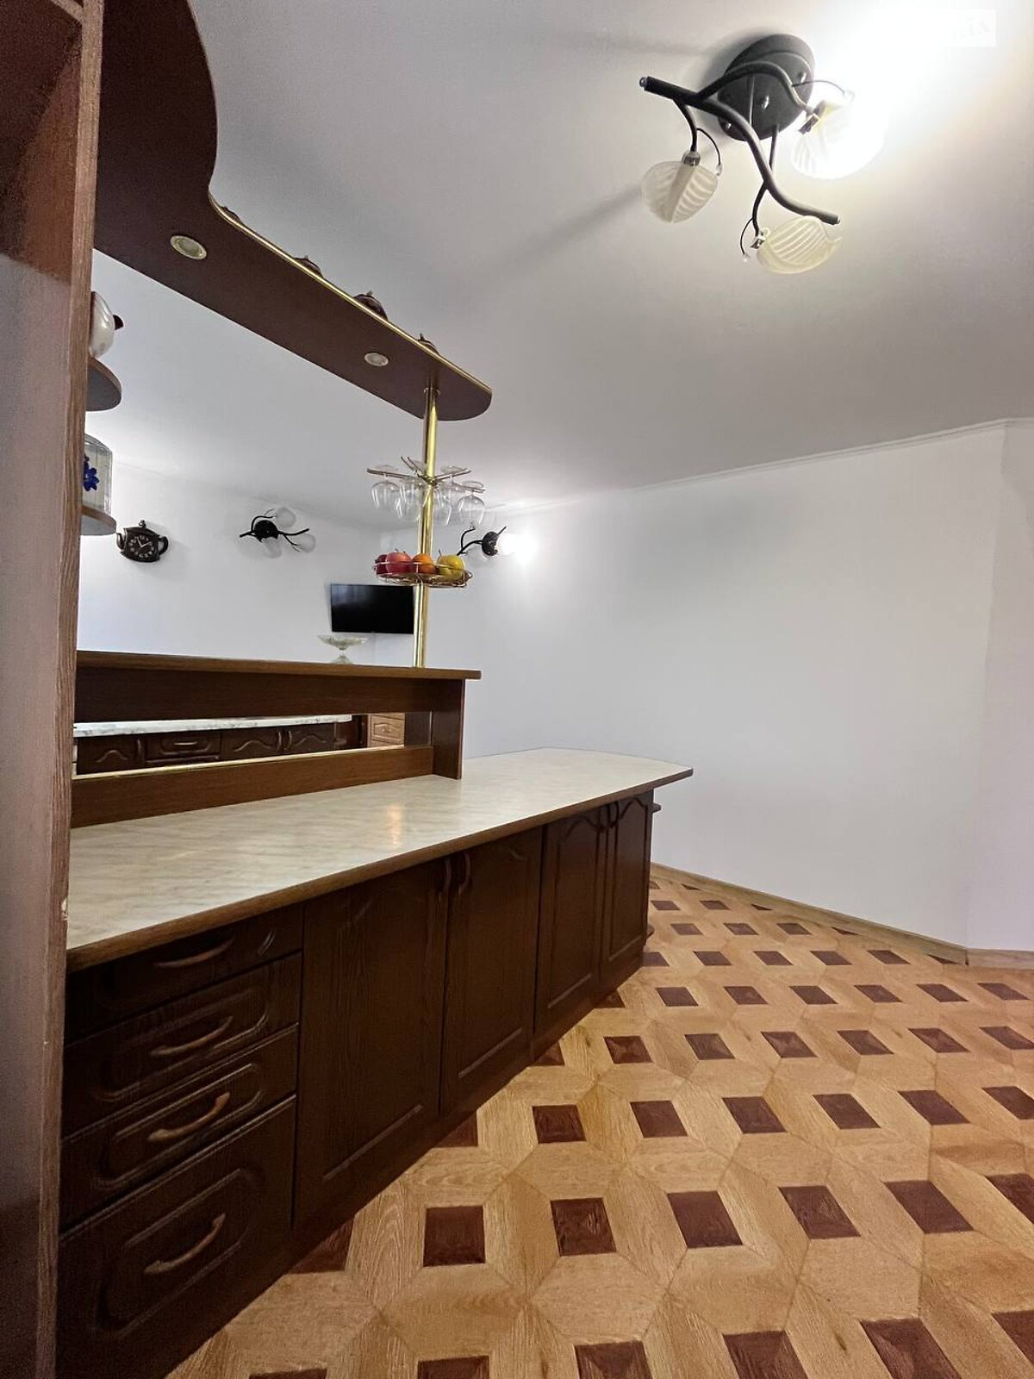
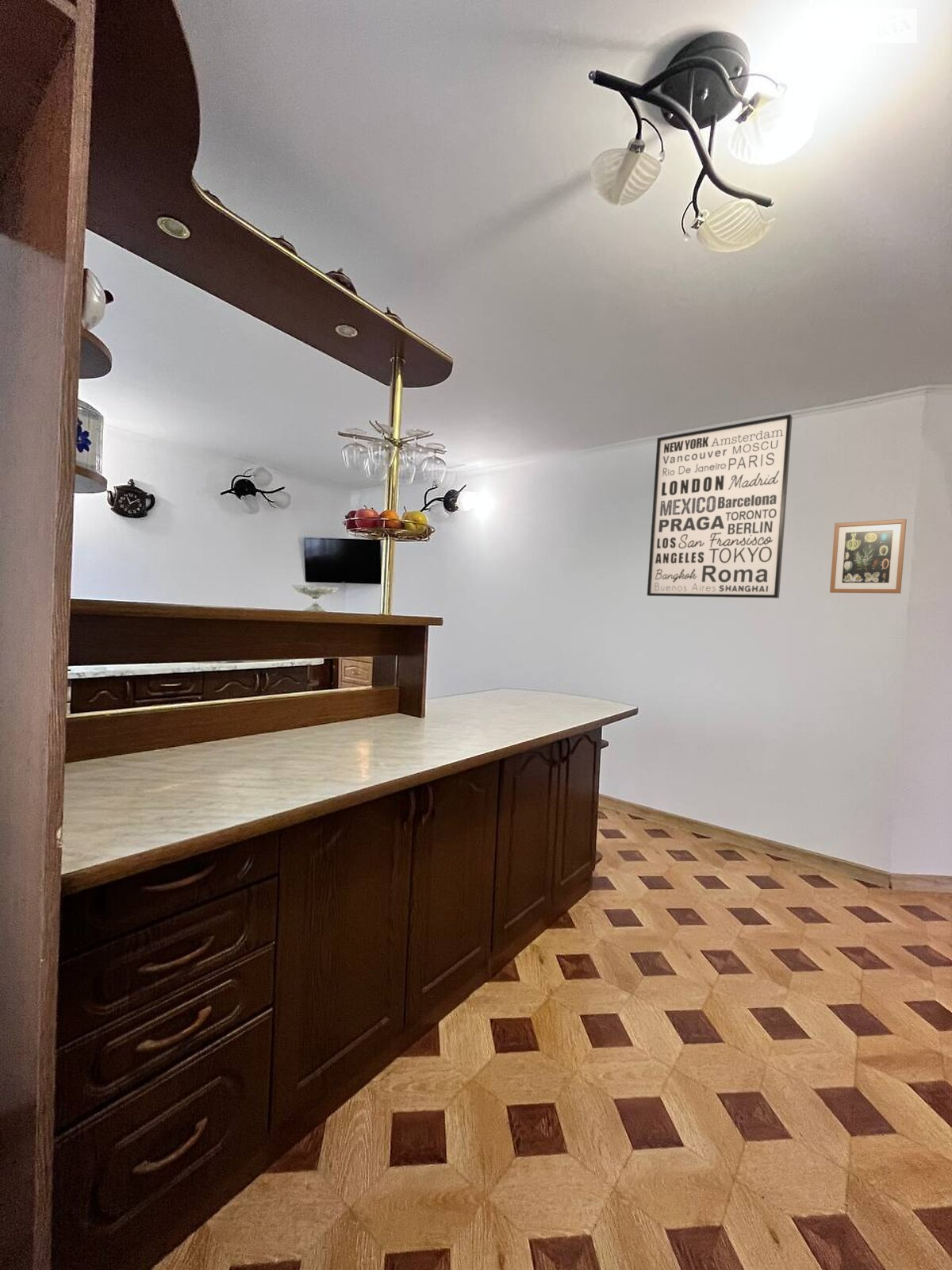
+ wall art (714, 513)
+ wall art (866, 557)
